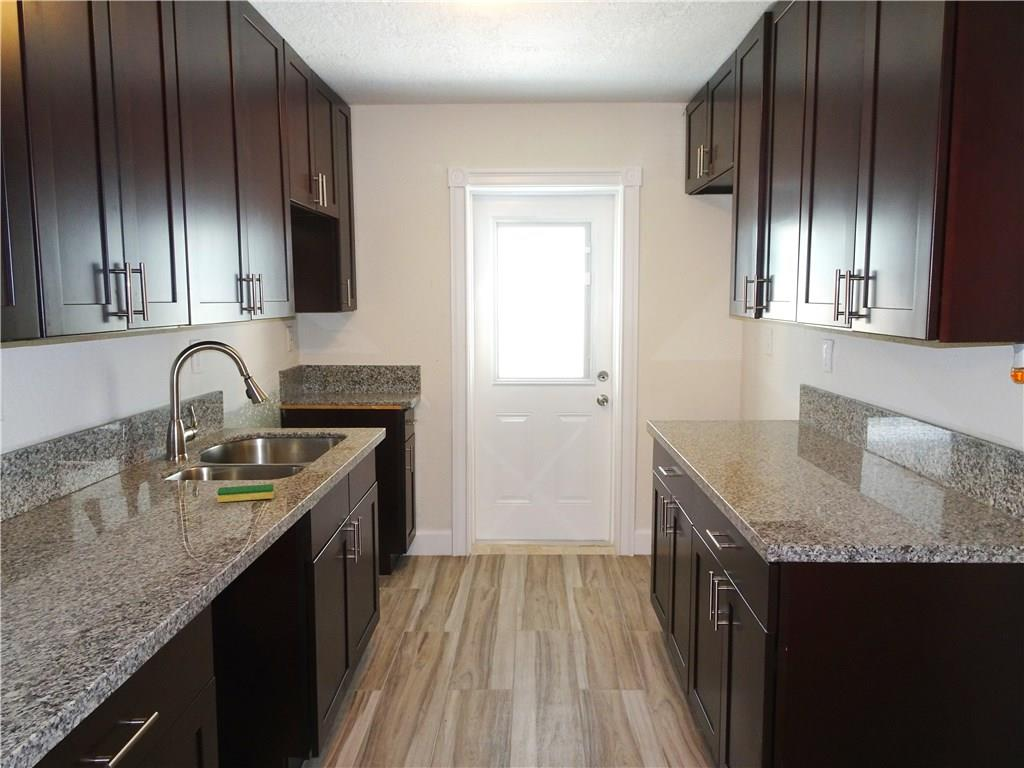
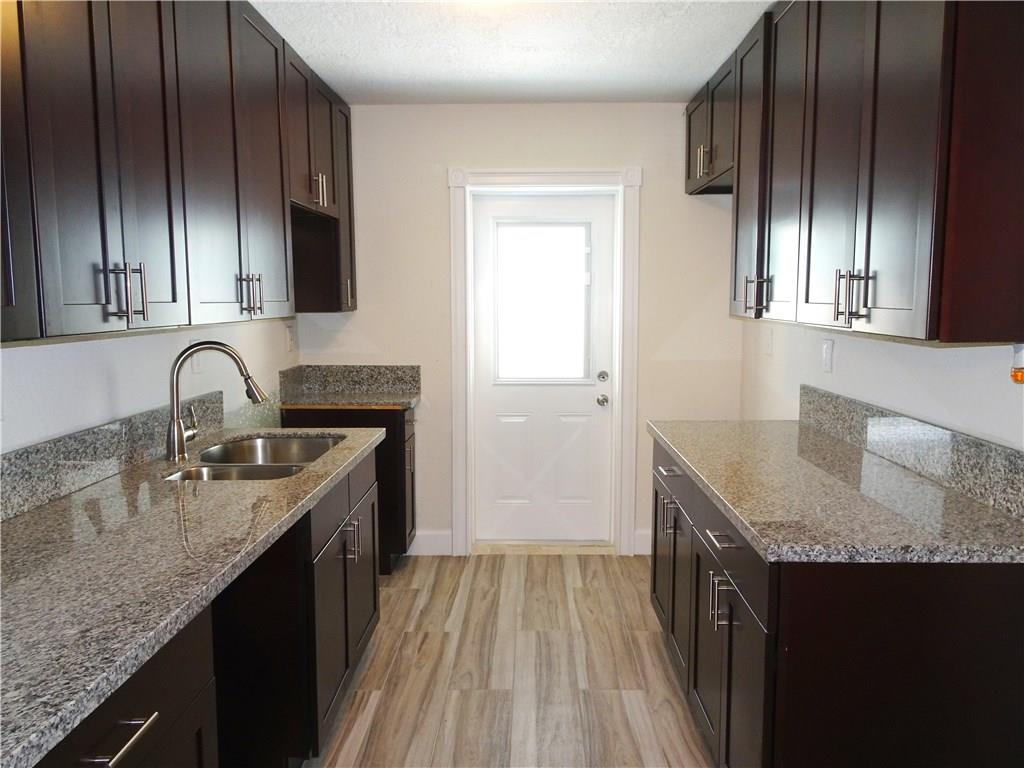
- dish sponge (246, 492)
